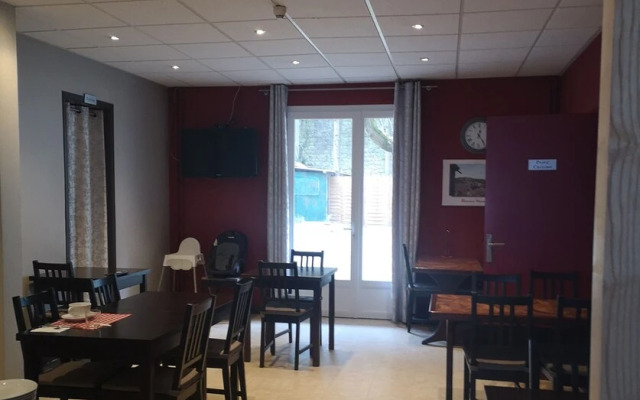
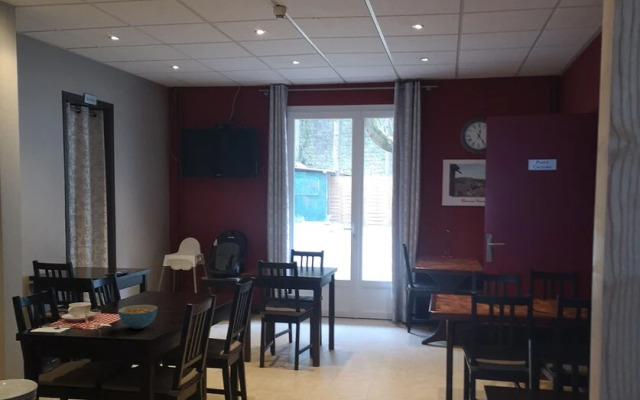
+ cereal bowl (138, 318)
